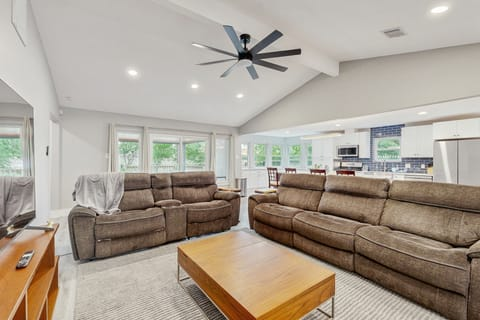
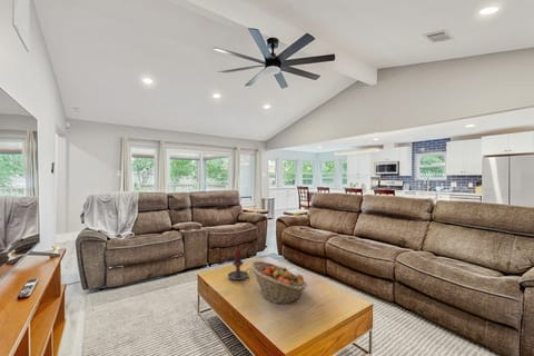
+ candle holder (240, 261)
+ fruit basket (277, 278)
